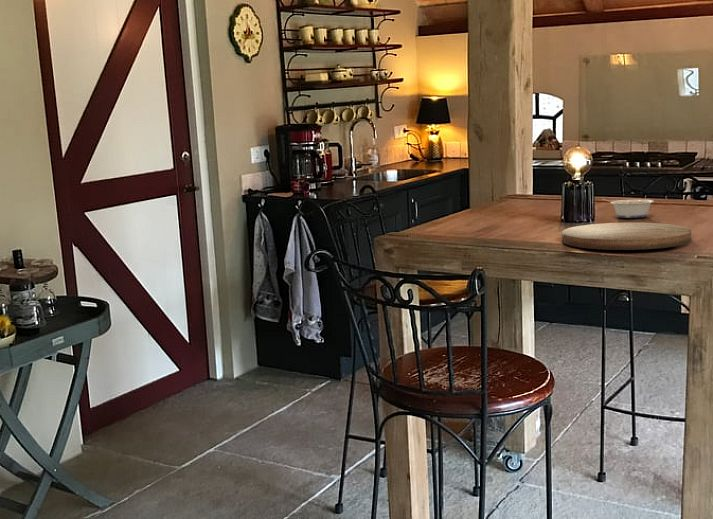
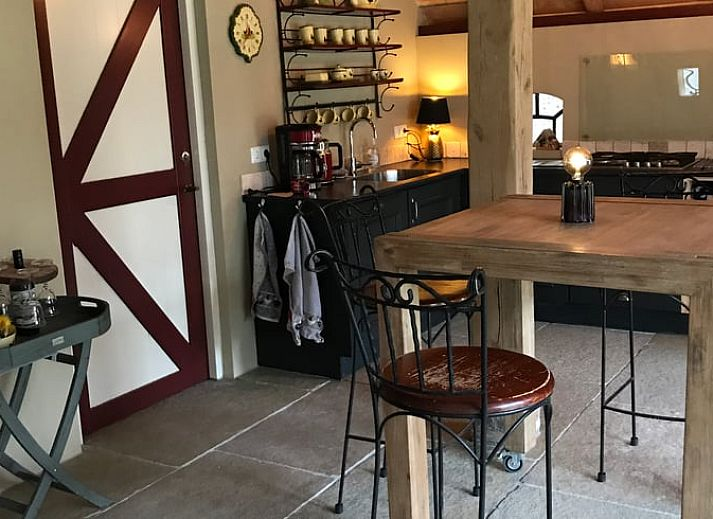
- legume (630, 207)
- cutting board (625, 235)
